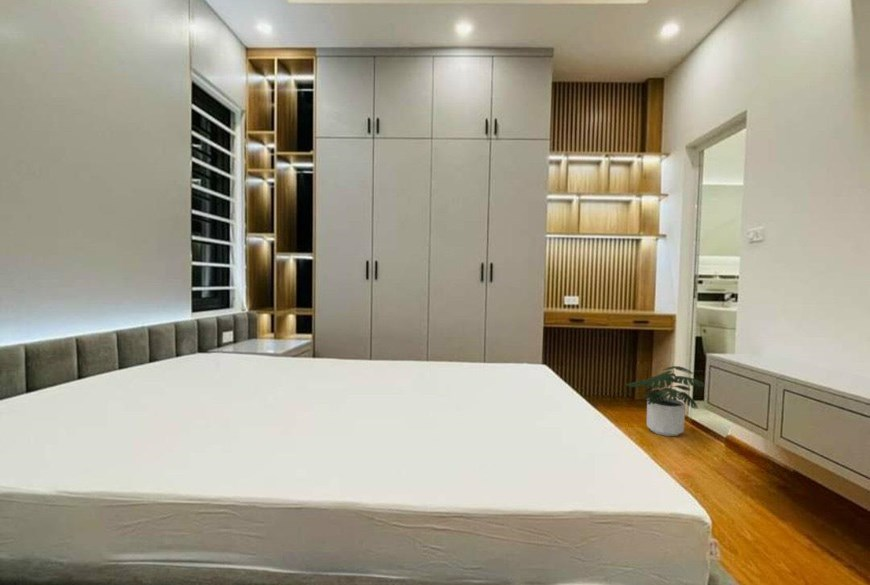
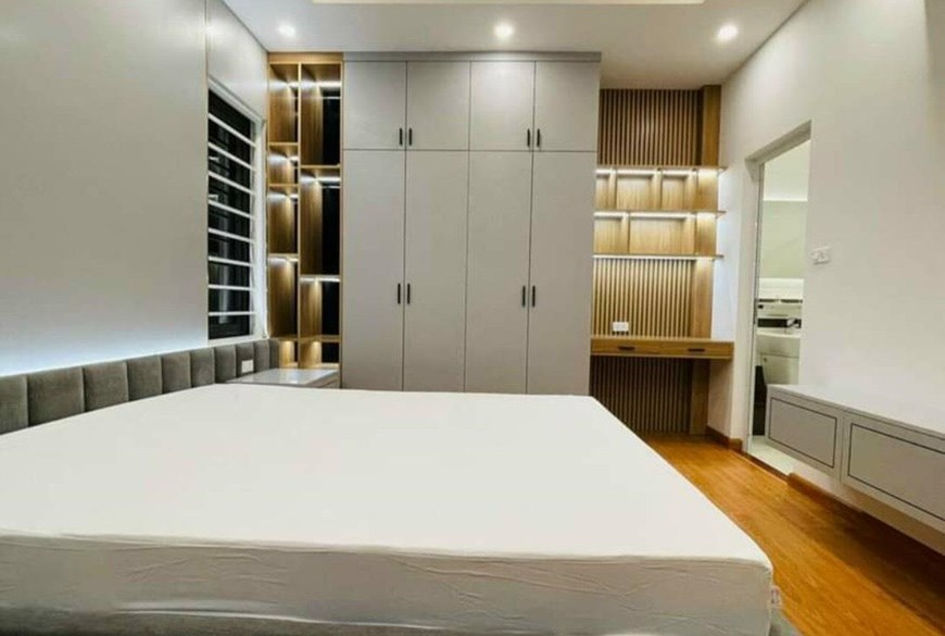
- potted plant (665, 400)
